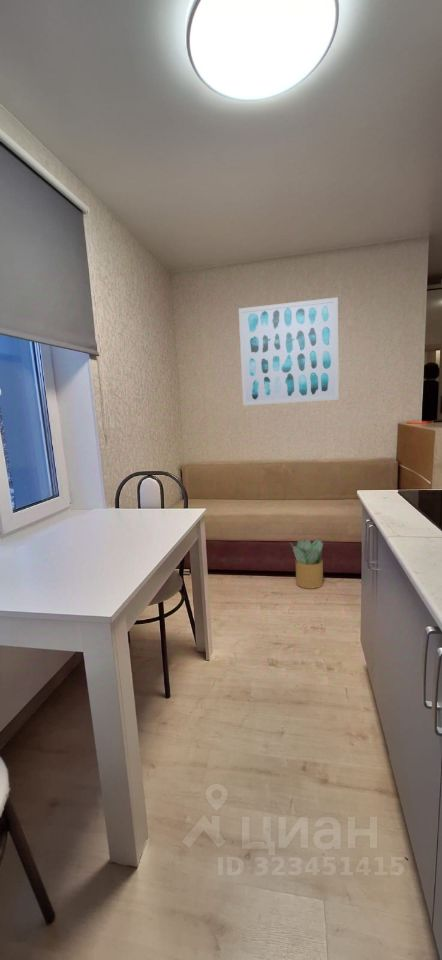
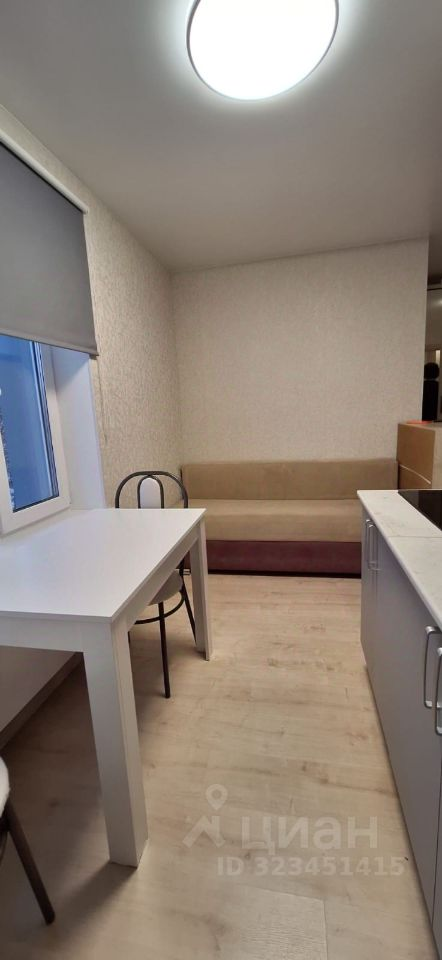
- wall art (288, 353)
- potted plant (307, 562)
